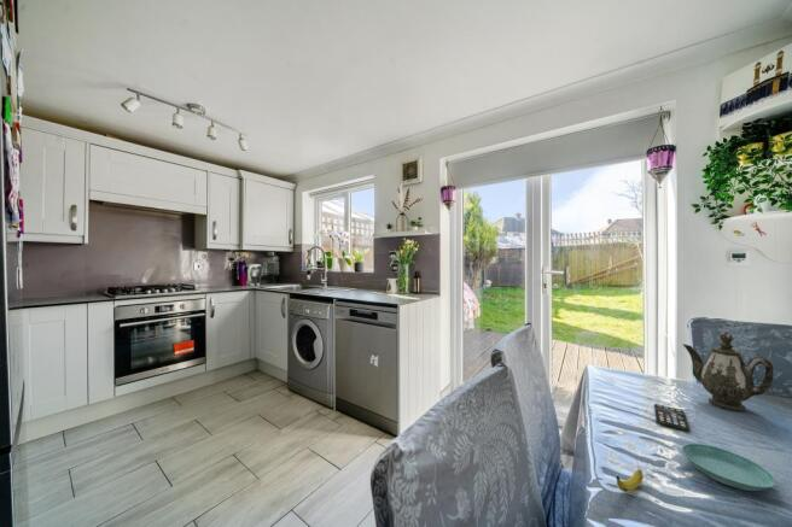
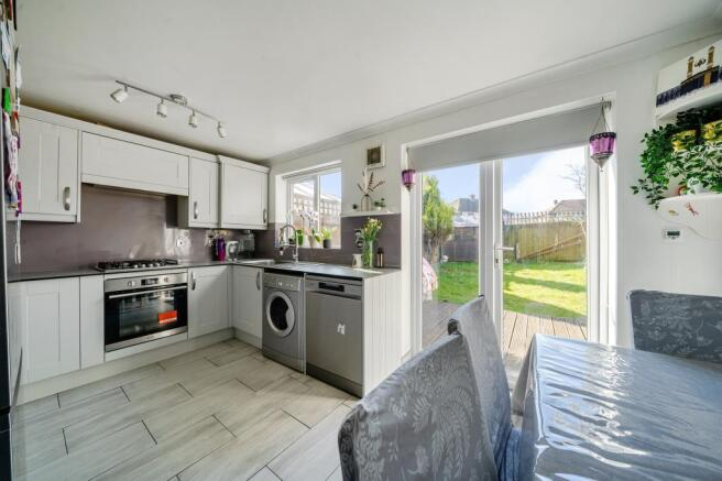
- banana (629, 479)
- saucer (724, 468)
- smartphone (670, 416)
- teapot (723, 368)
